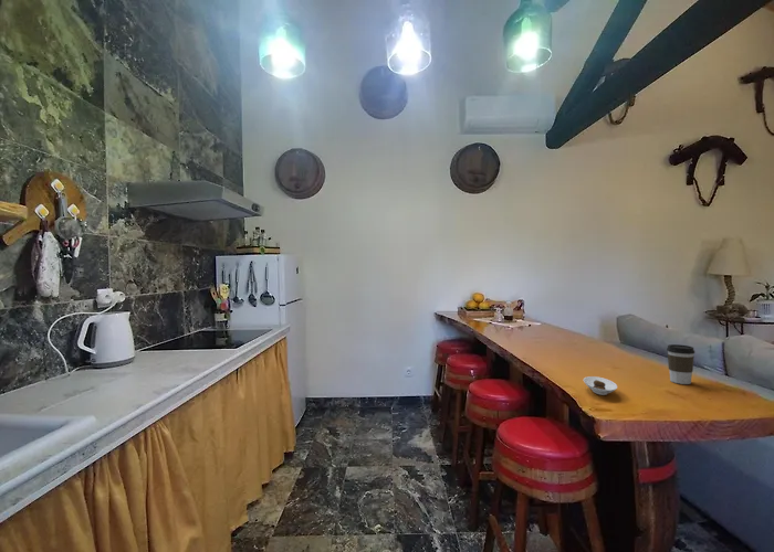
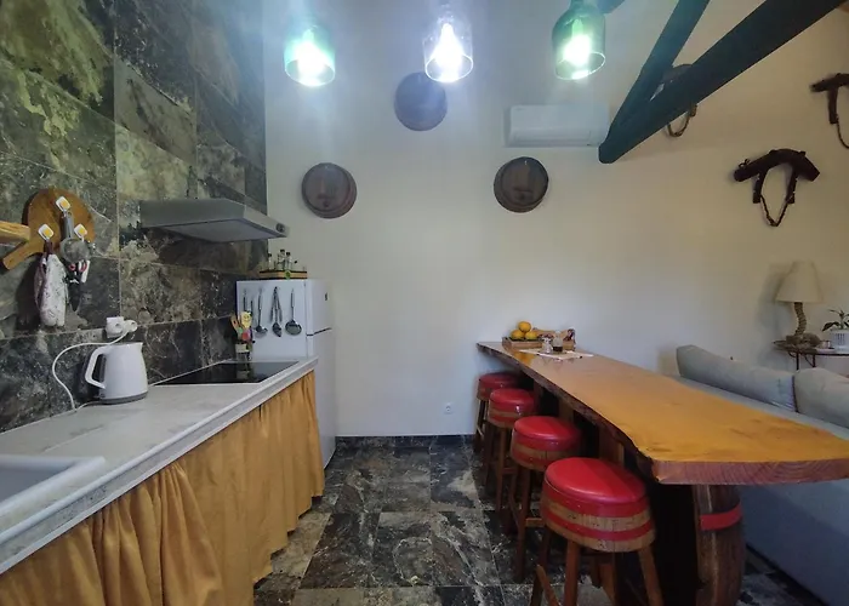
- coffee cup (680, 363)
- saucer (599, 385)
